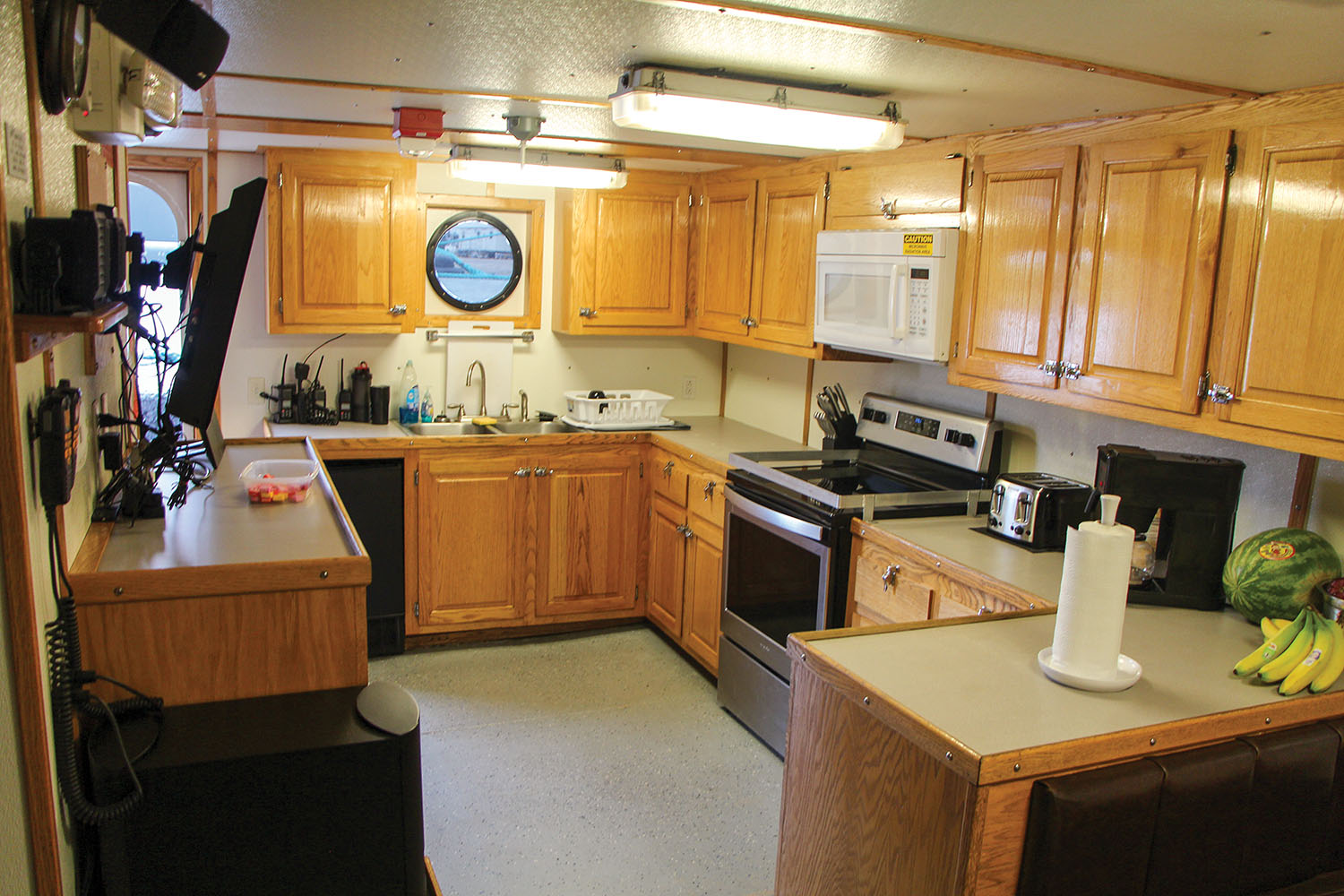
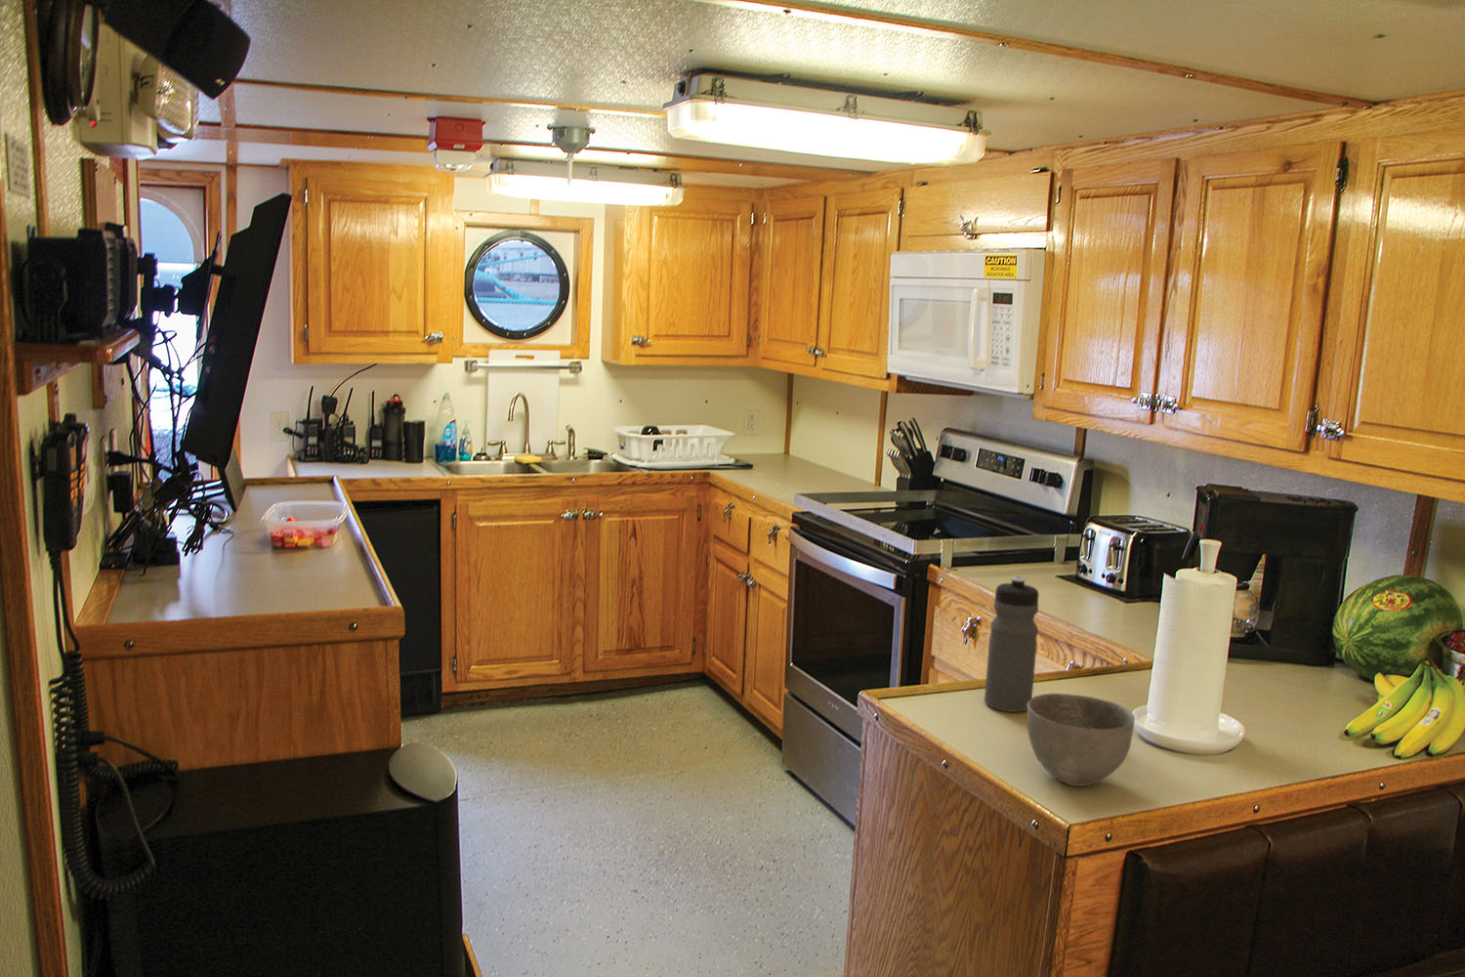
+ bowl (1076, 745)
+ water bottle (1013, 641)
